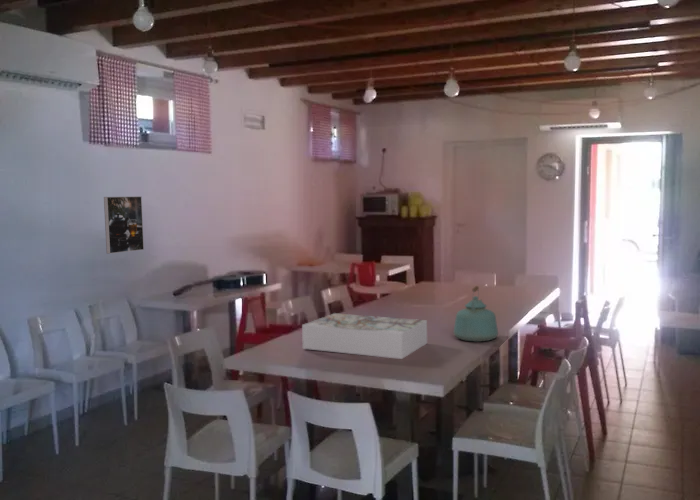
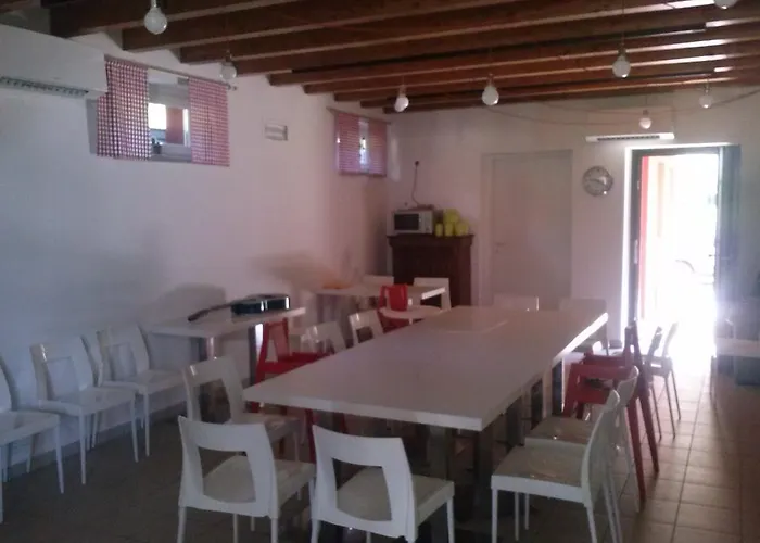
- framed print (124, 224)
- kettle (476, 311)
- board game (365, 334)
